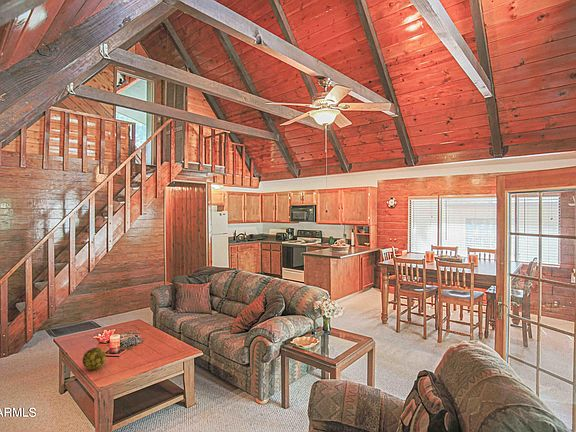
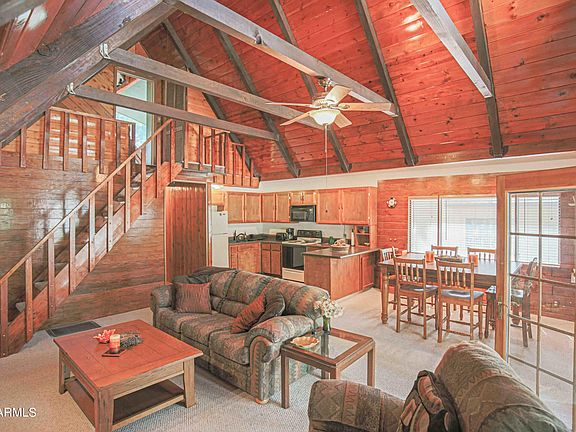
- decorative ball (94, 358)
